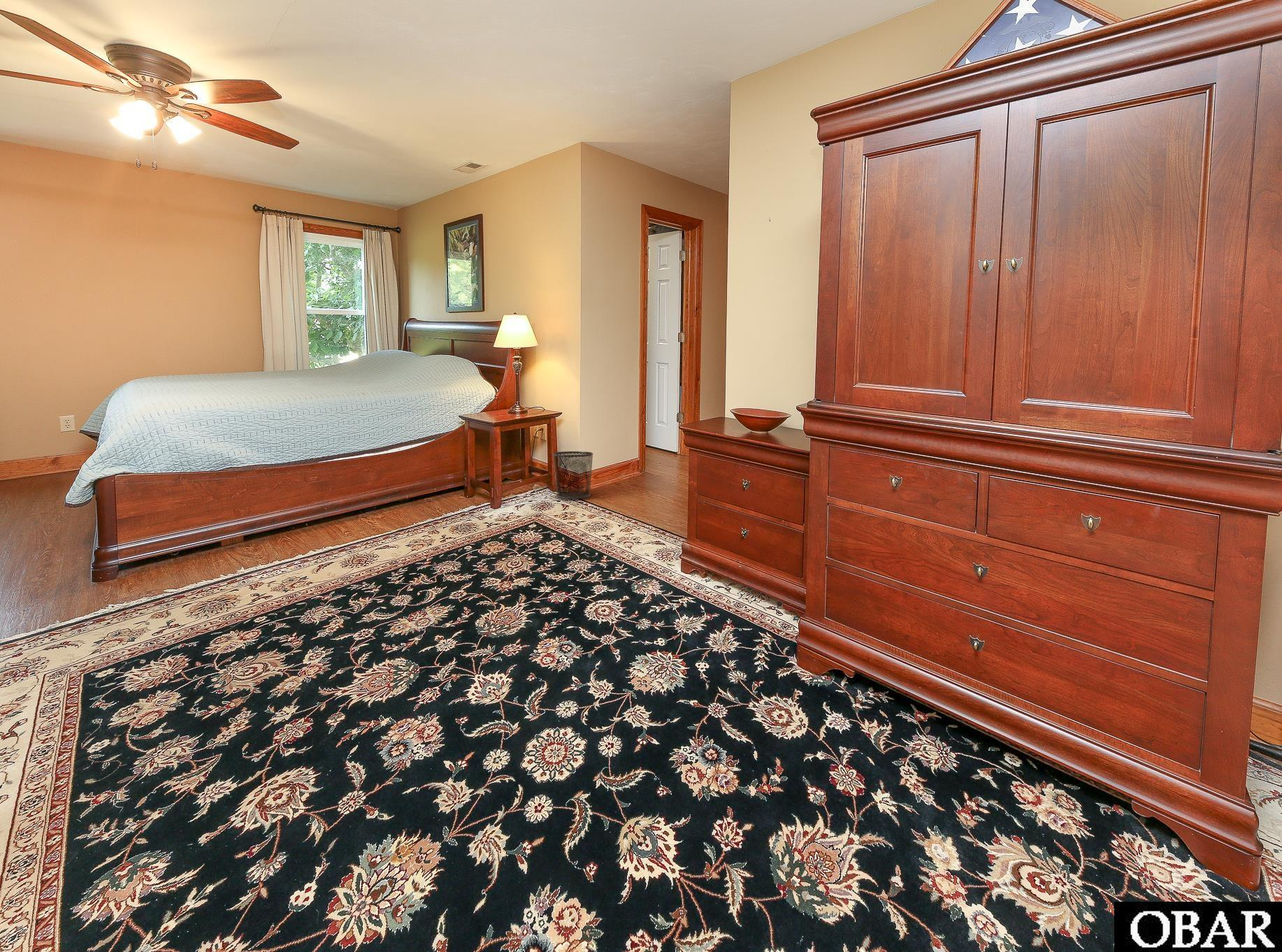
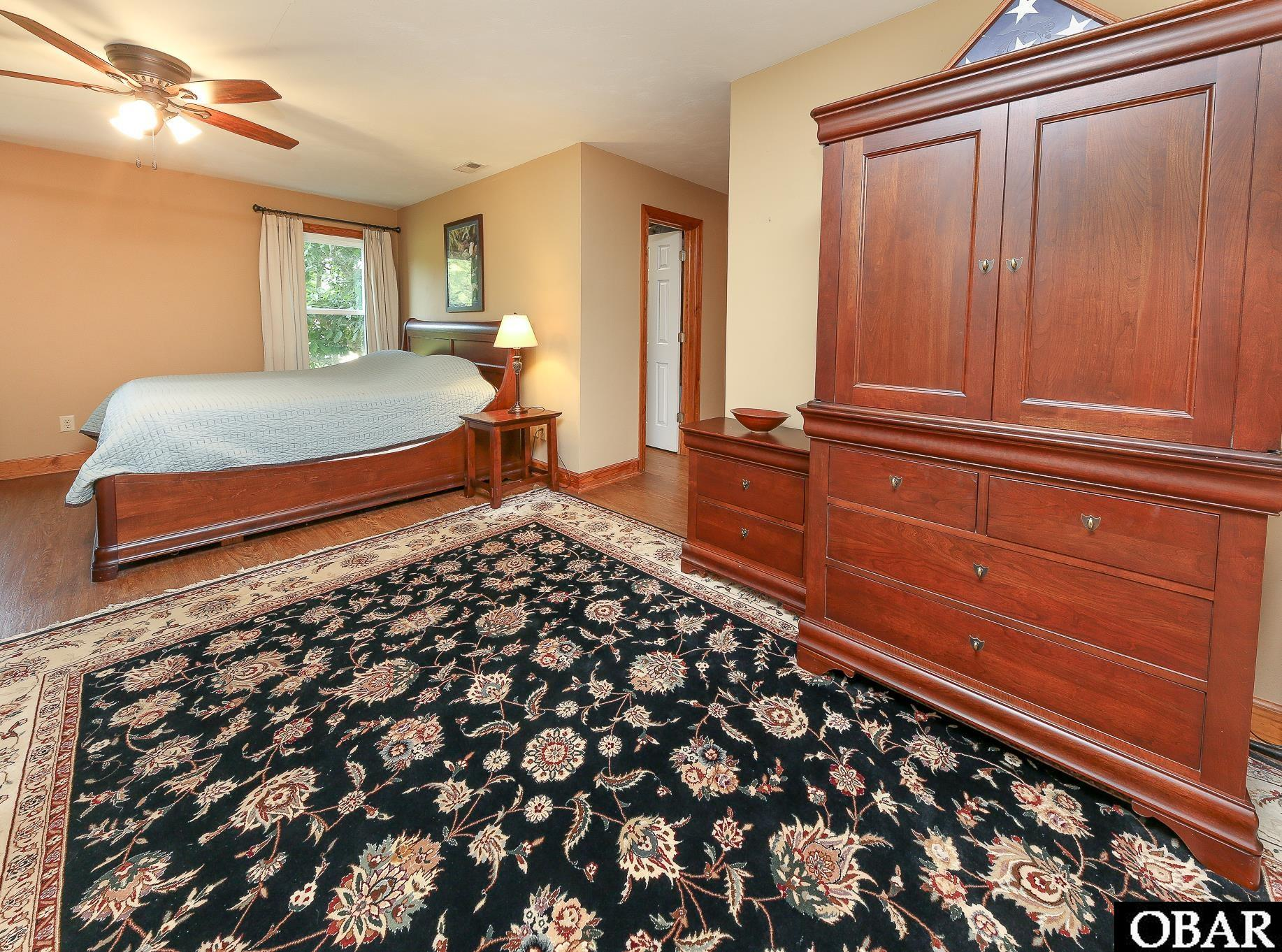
- trash can (572, 474)
